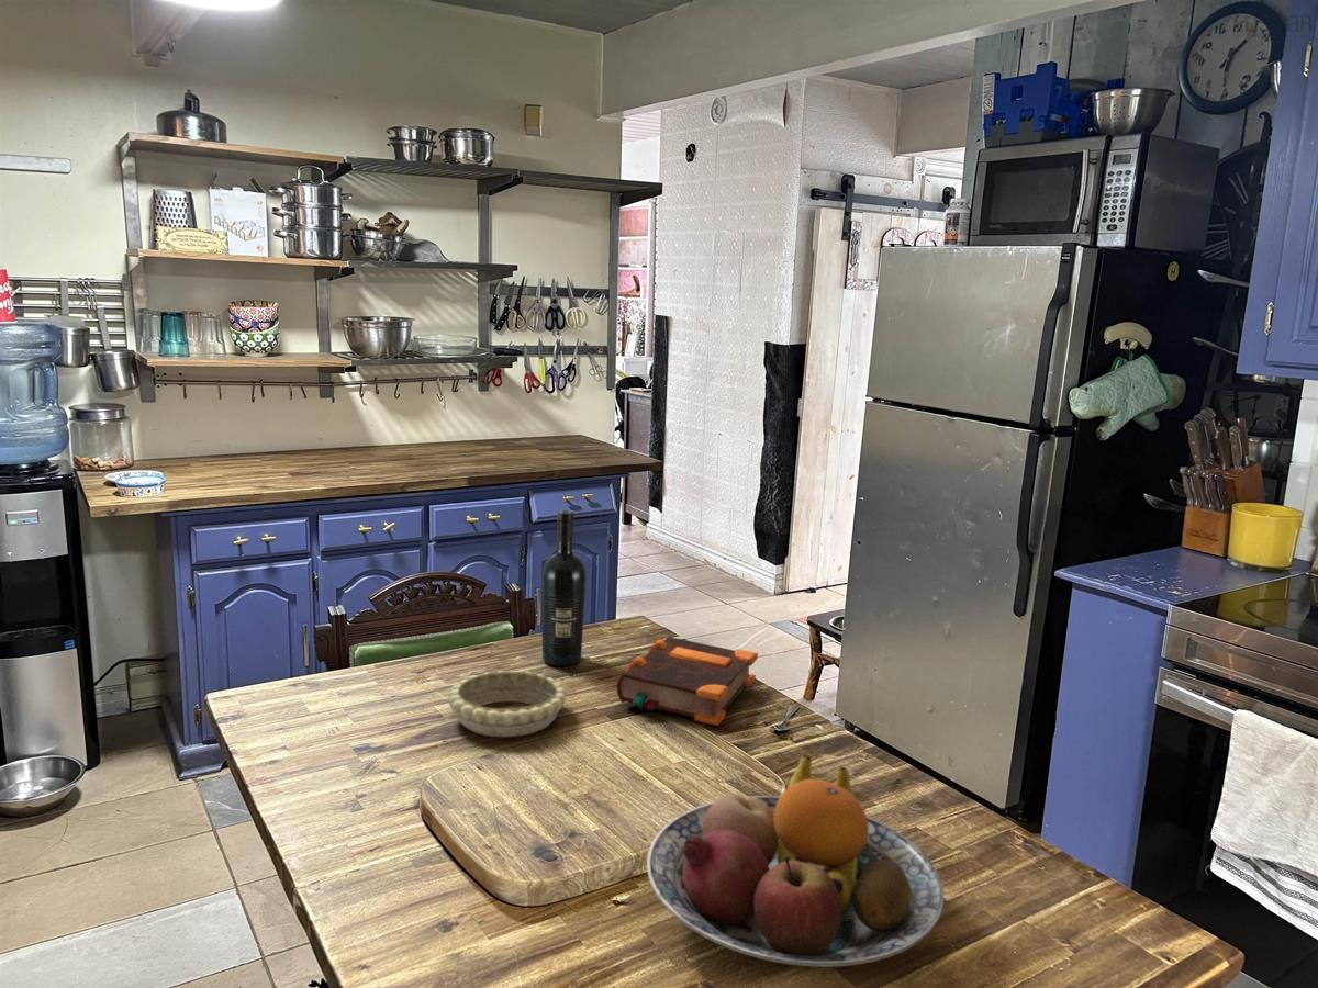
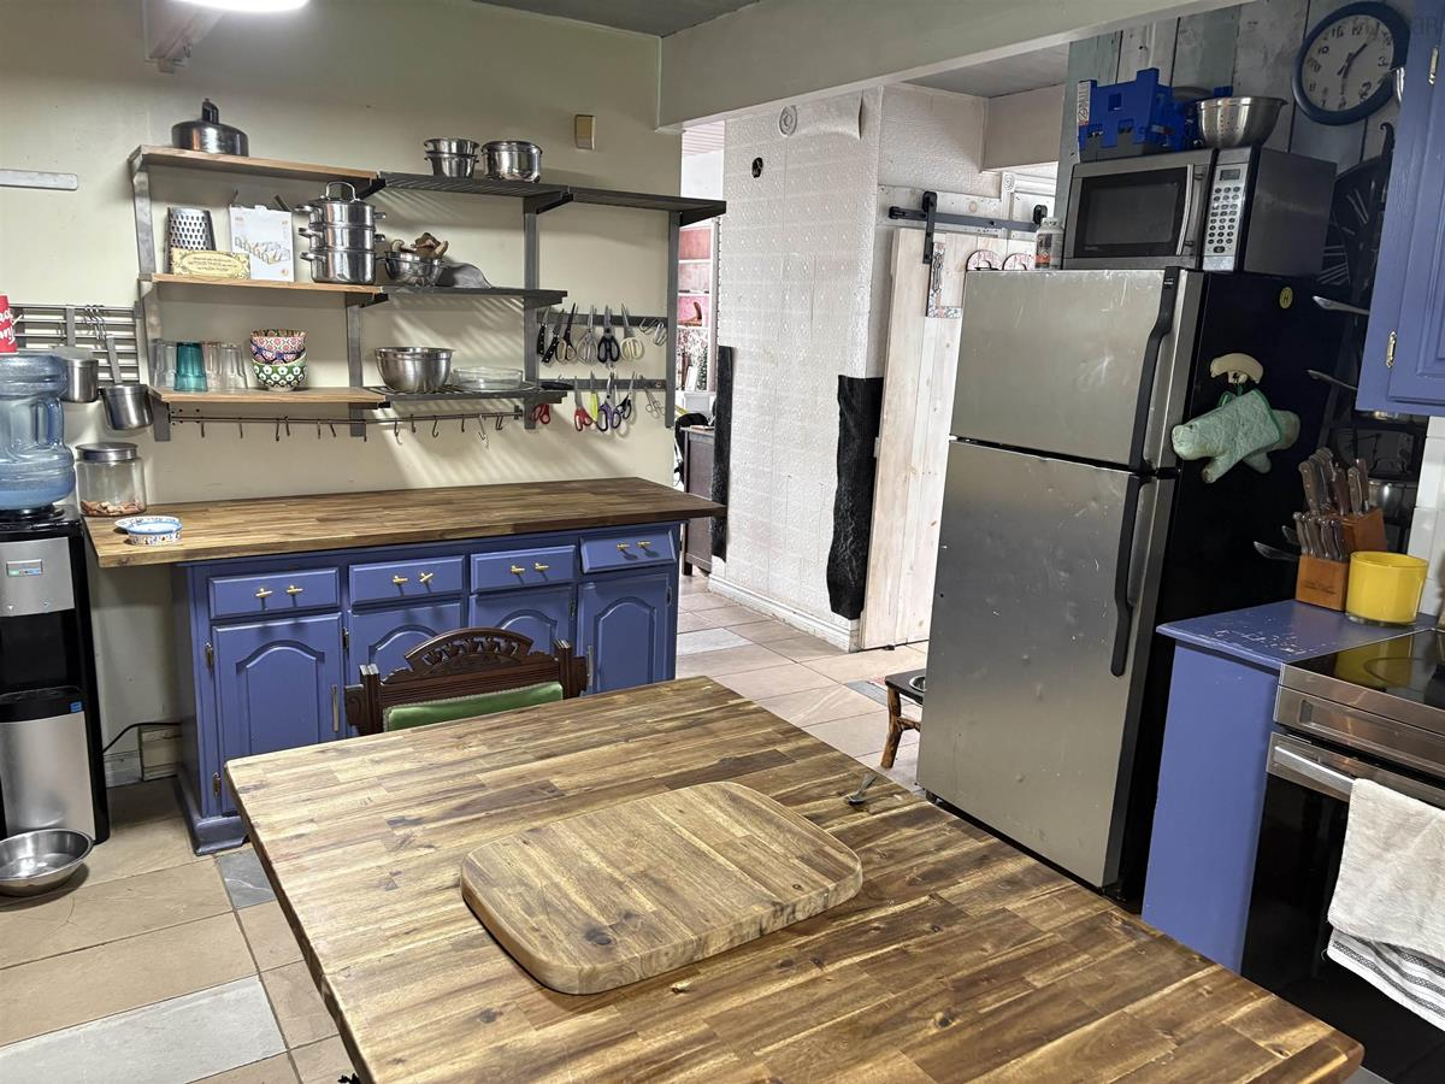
- wine bottle (563, 586)
- bible (685, 676)
- decorative bowl (506, 700)
- fruit bowl (793, 856)
